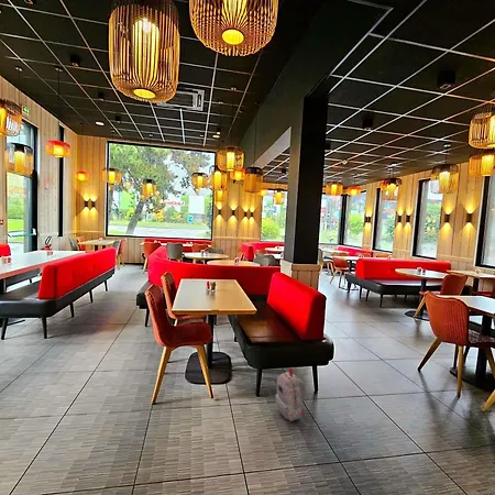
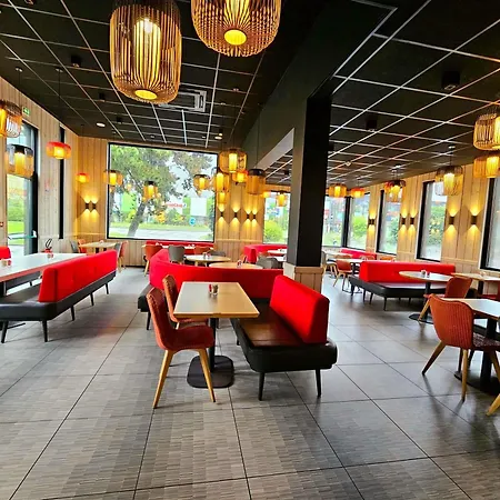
- backpack (290, 391)
